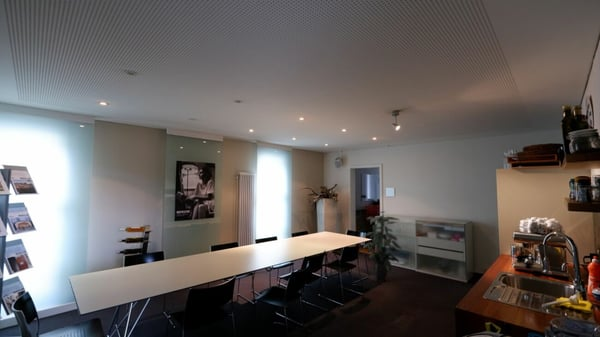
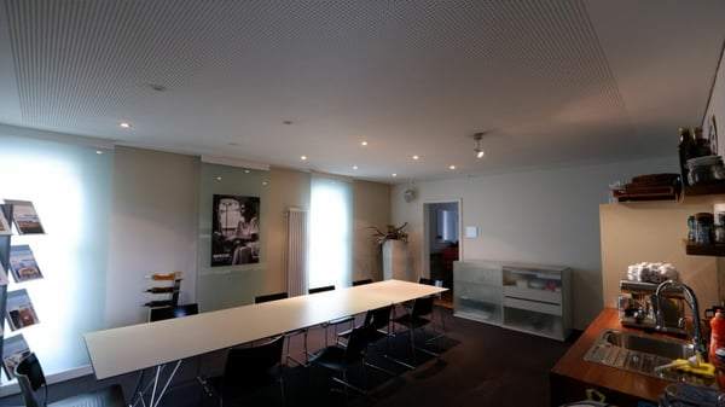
- indoor plant (382, 246)
